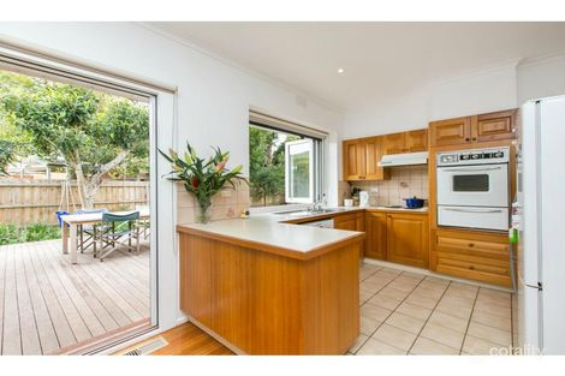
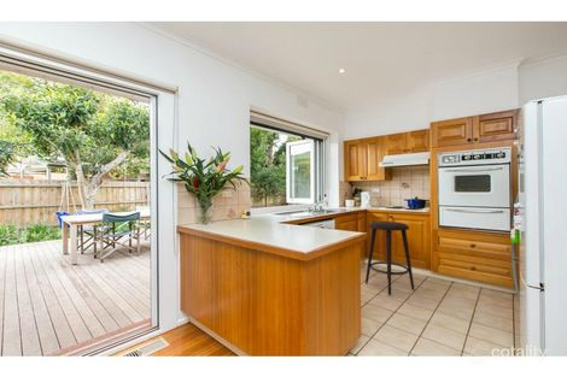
+ stool (388, 254)
